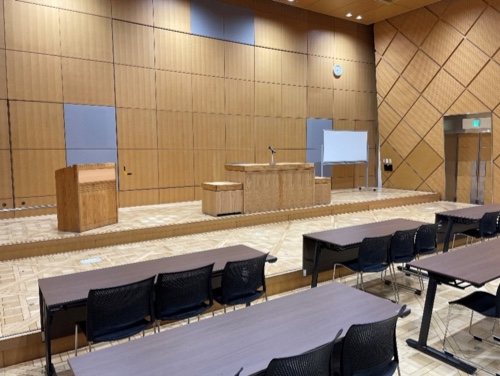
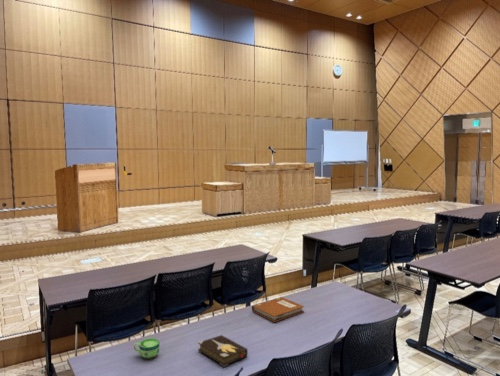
+ notebook (278, 308)
+ hardback book (222, 348)
+ cup (146, 349)
